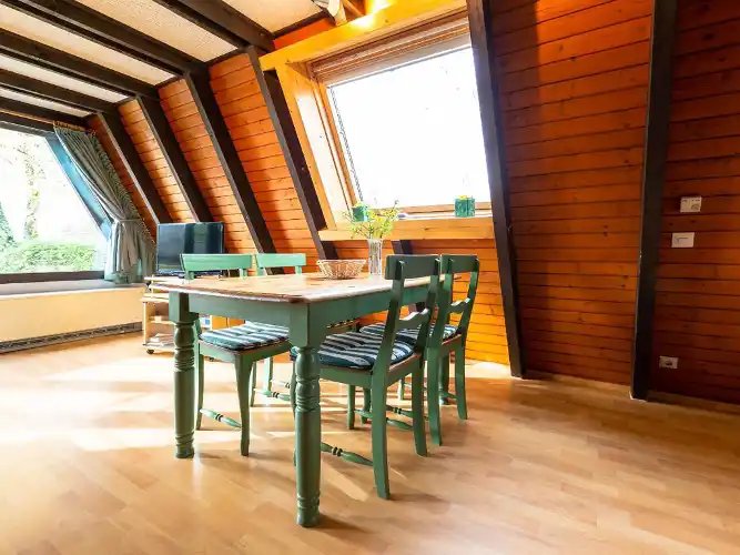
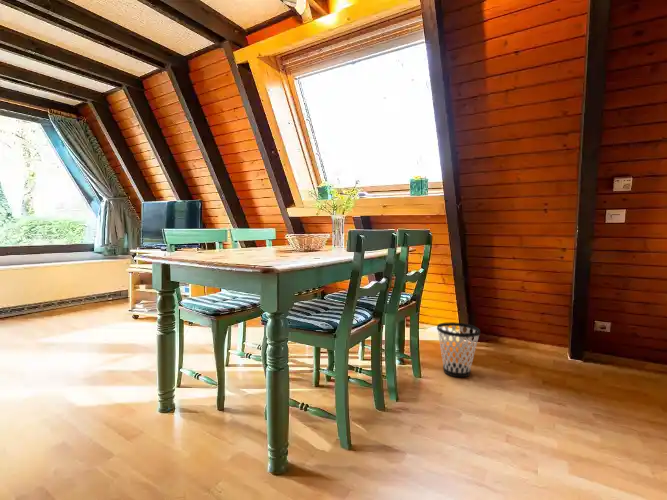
+ wastebasket (458, 351)
